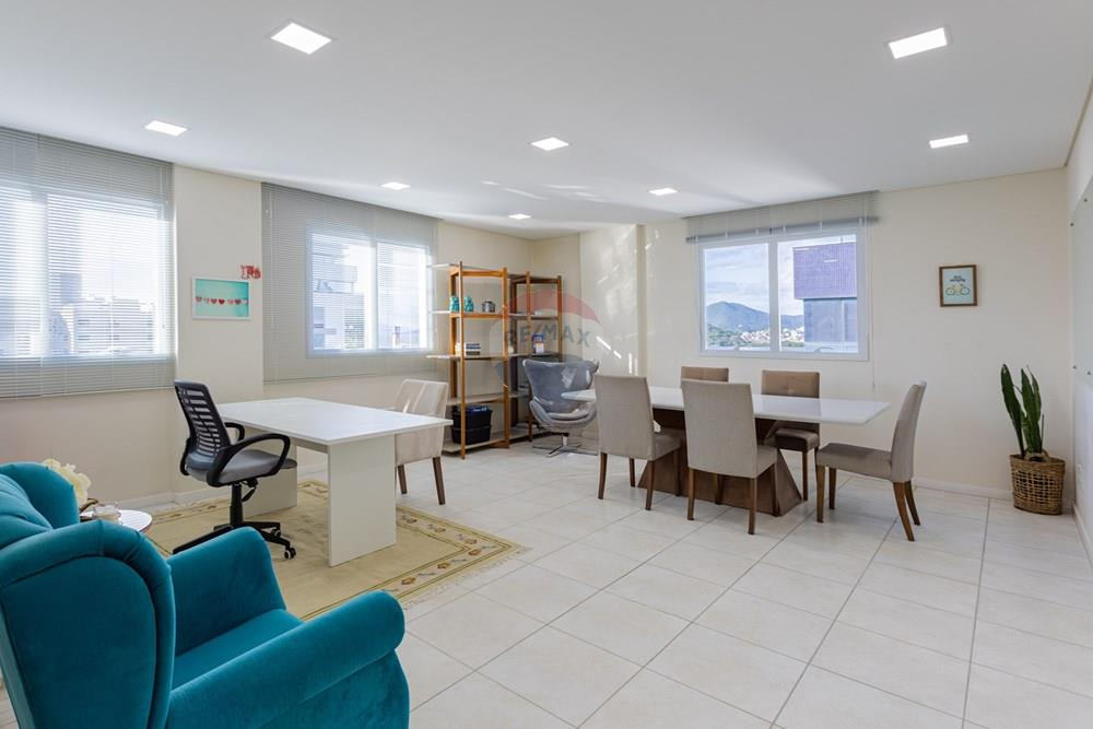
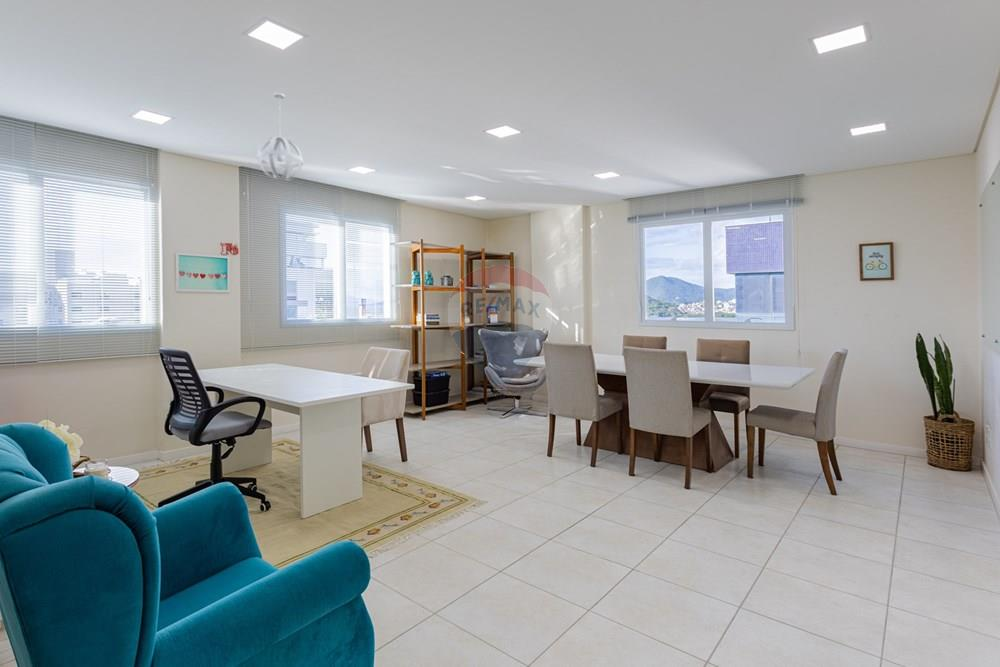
+ pendant light (280, 137)
